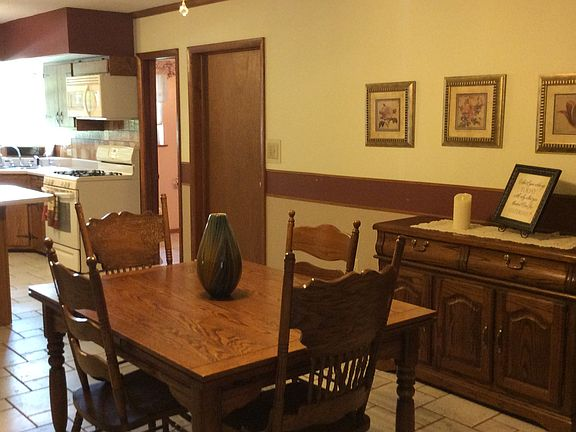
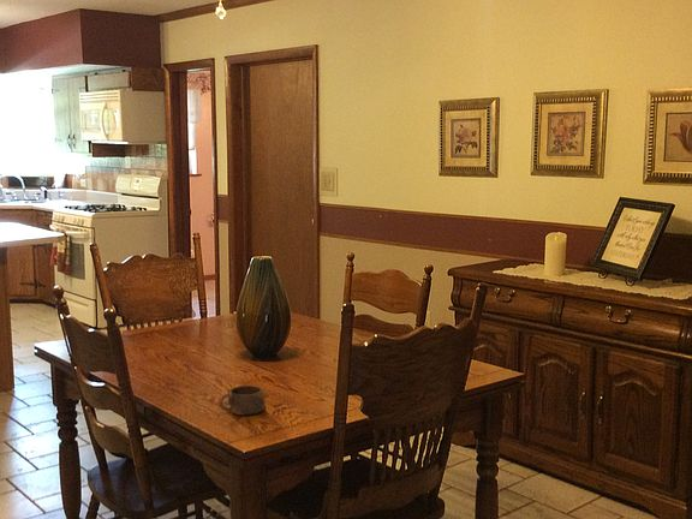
+ cup (240, 400)
